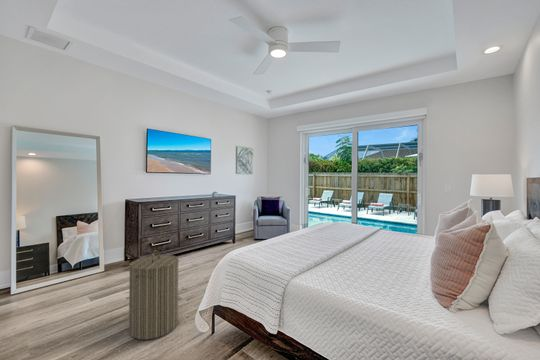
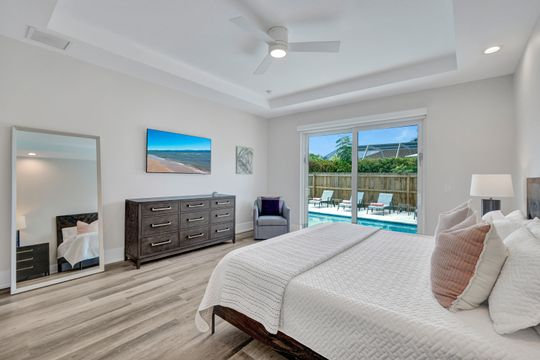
- laundry hamper (154, 288)
